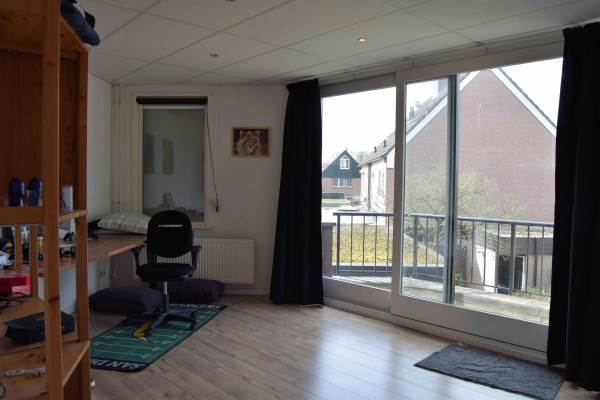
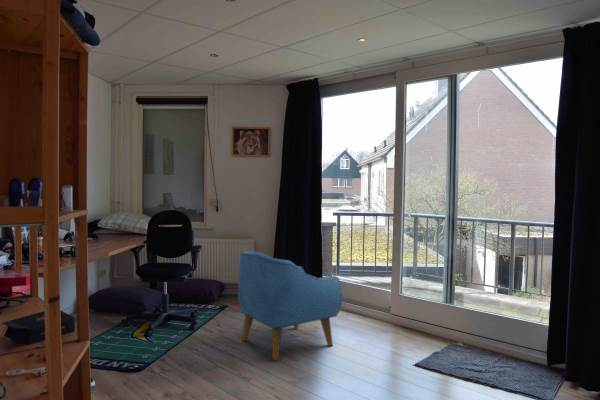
+ armchair (289, 295)
